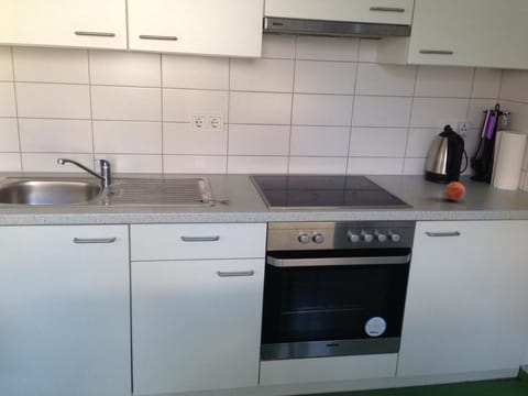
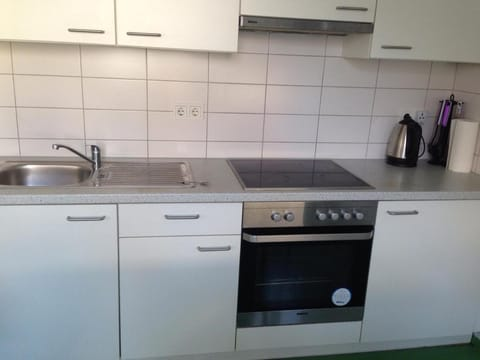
- apple (454, 190)
